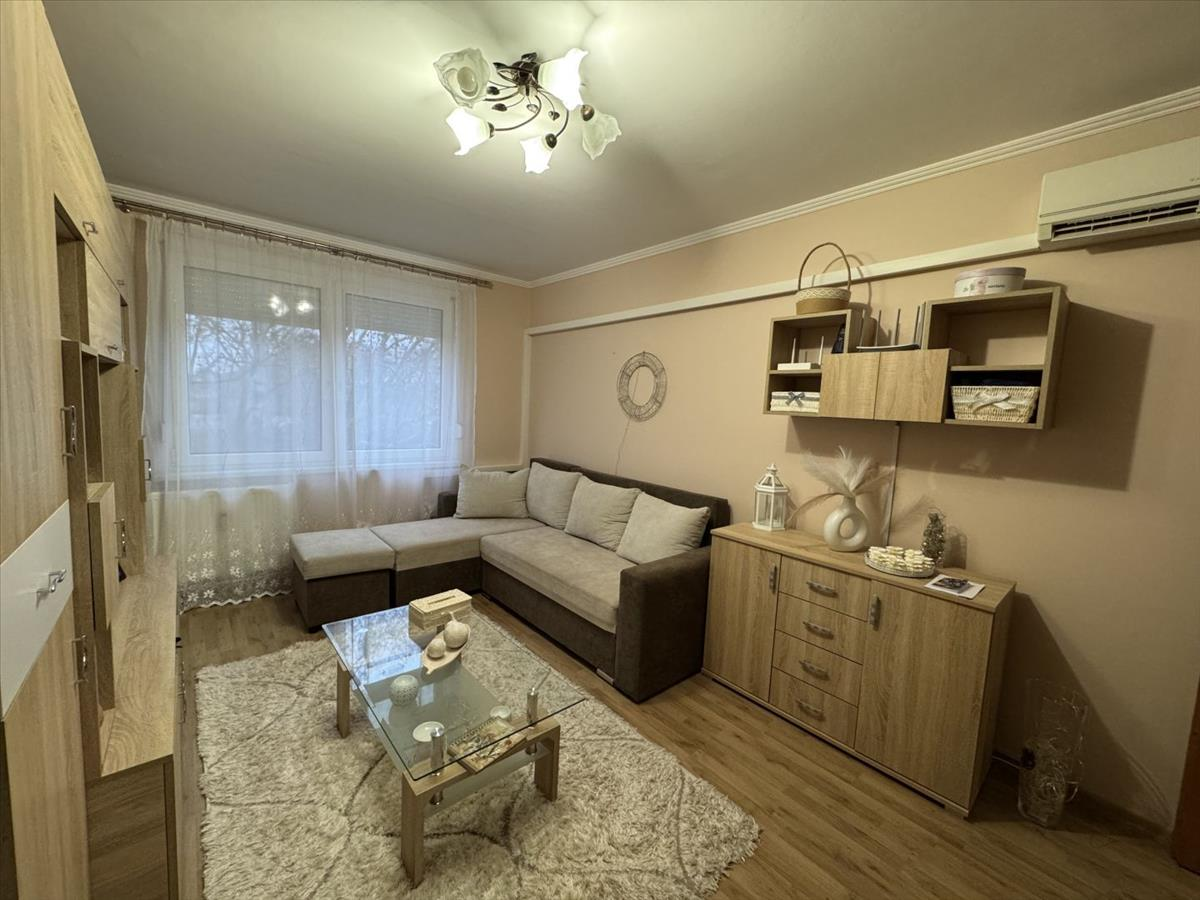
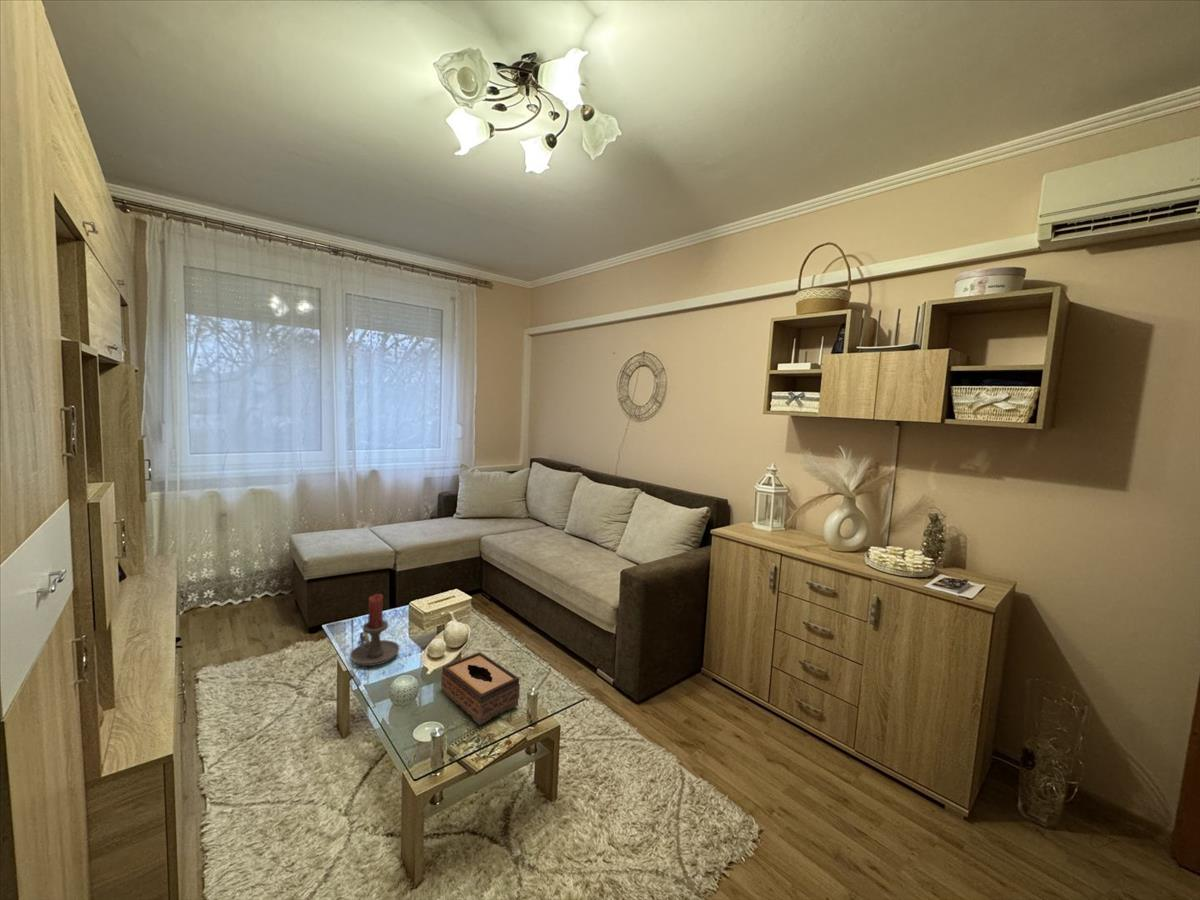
+ tissue box (479, 685)
+ candle holder (372, 623)
